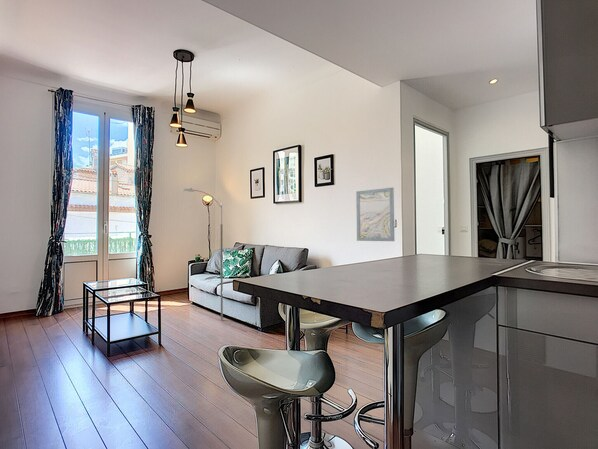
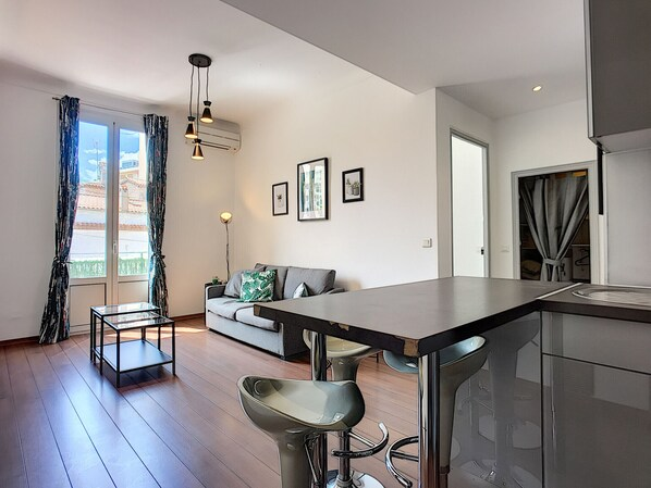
- street lamp (221, 256)
- wall art (374, 215)
